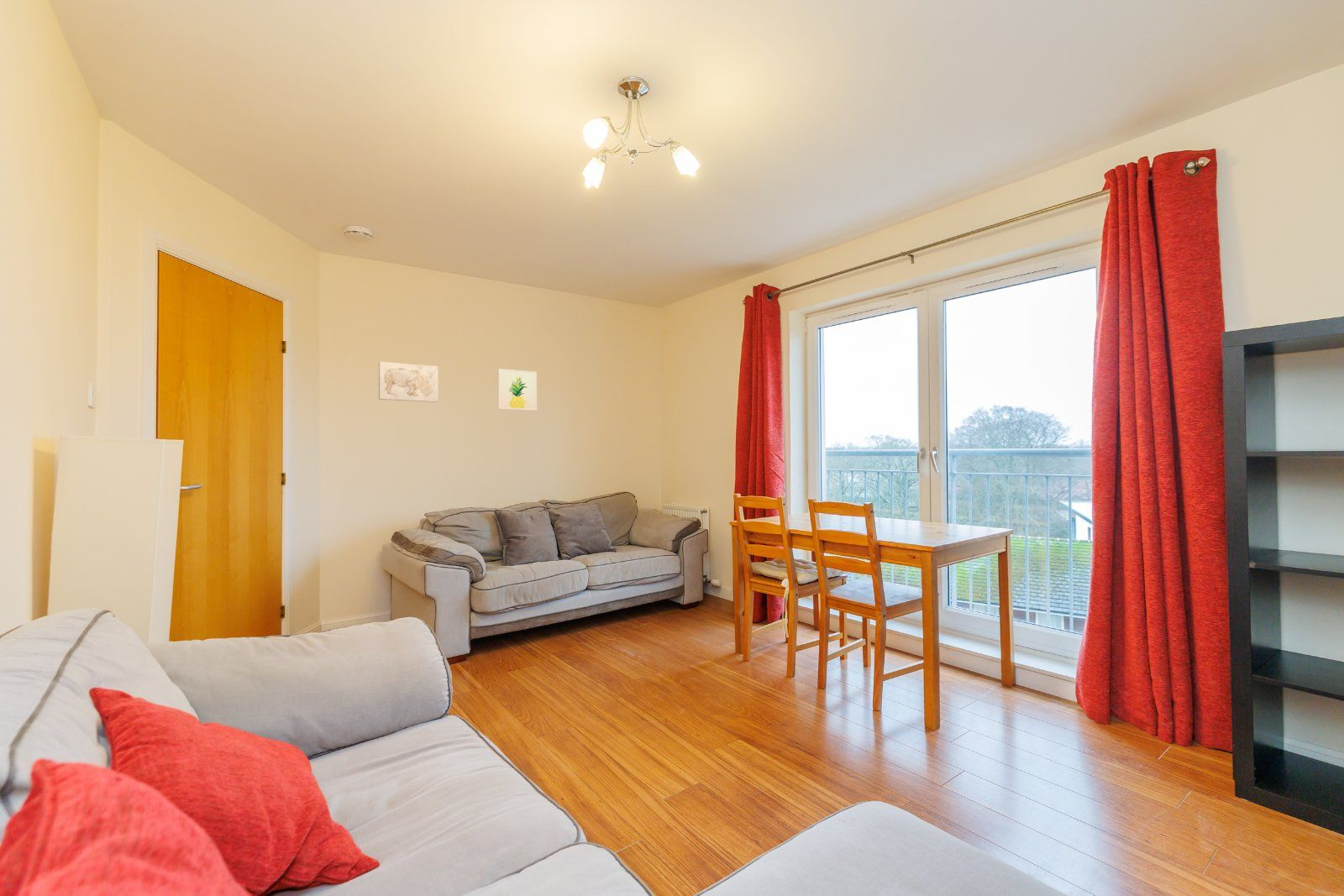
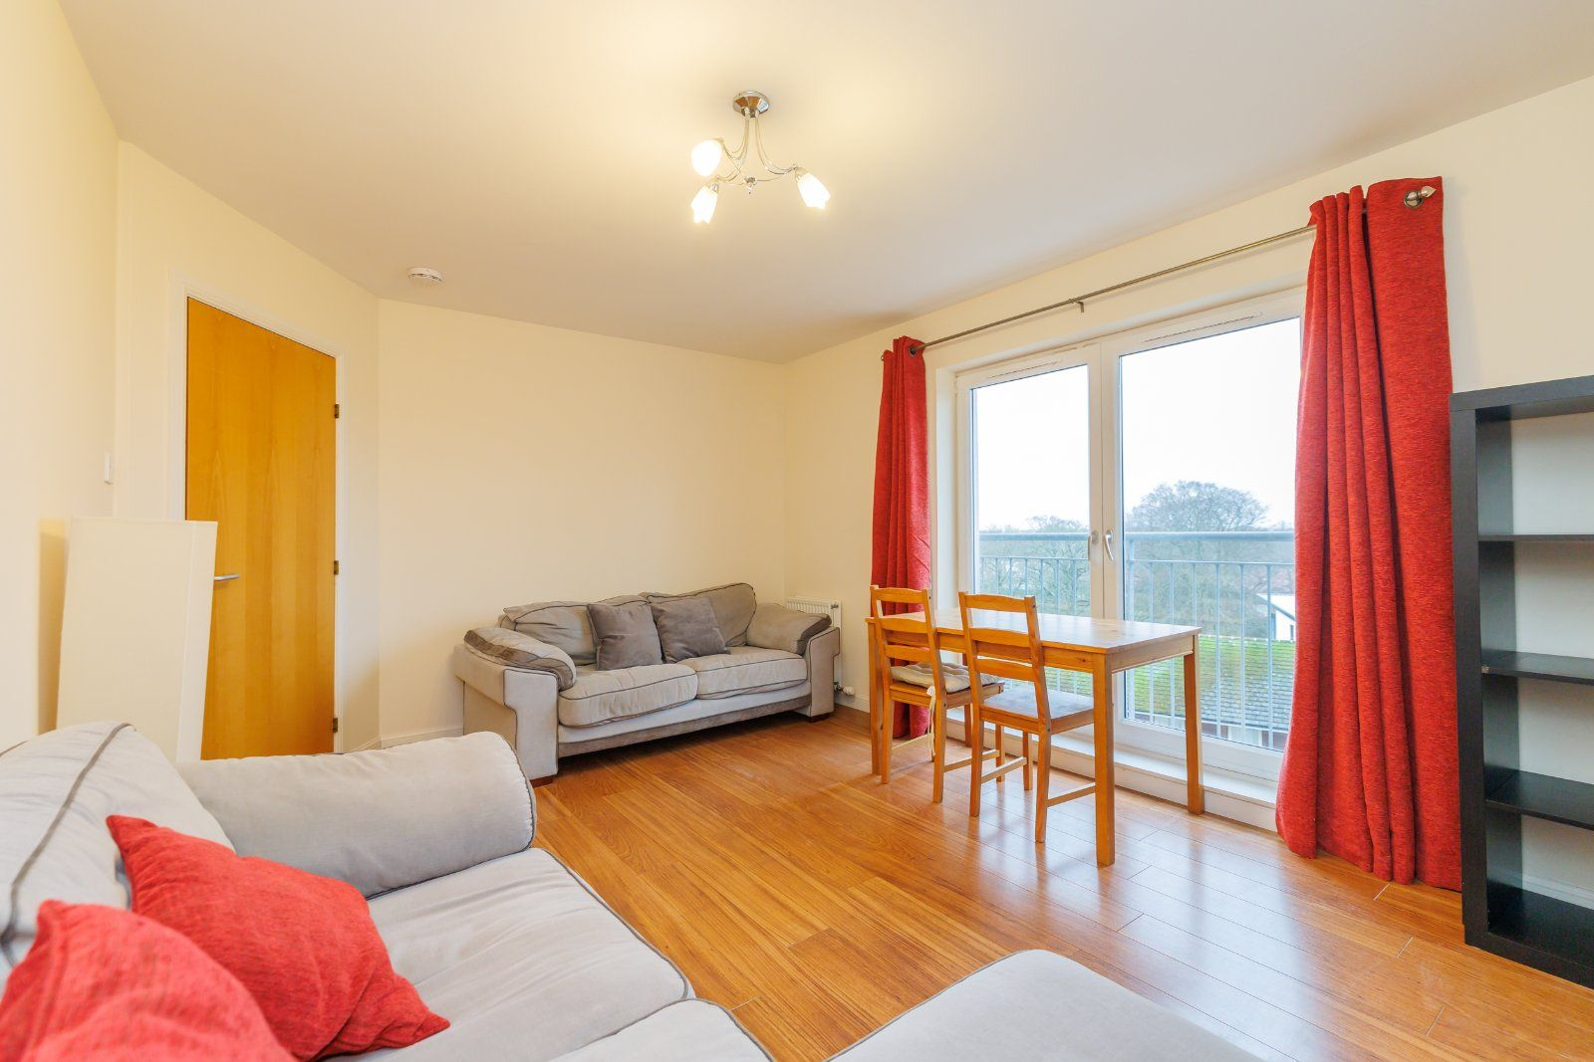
- wall art (408, 382)
- wall art (517, 390)
